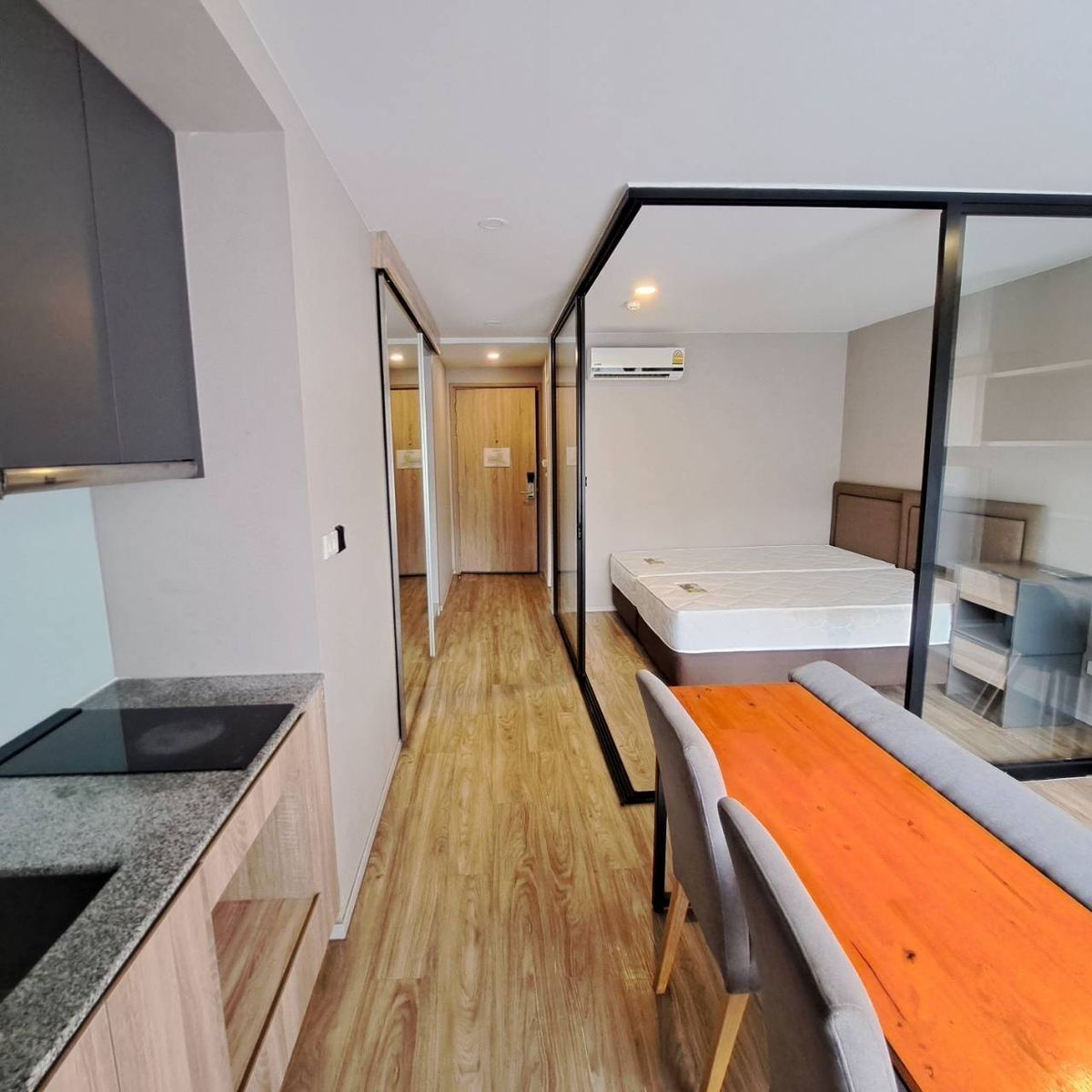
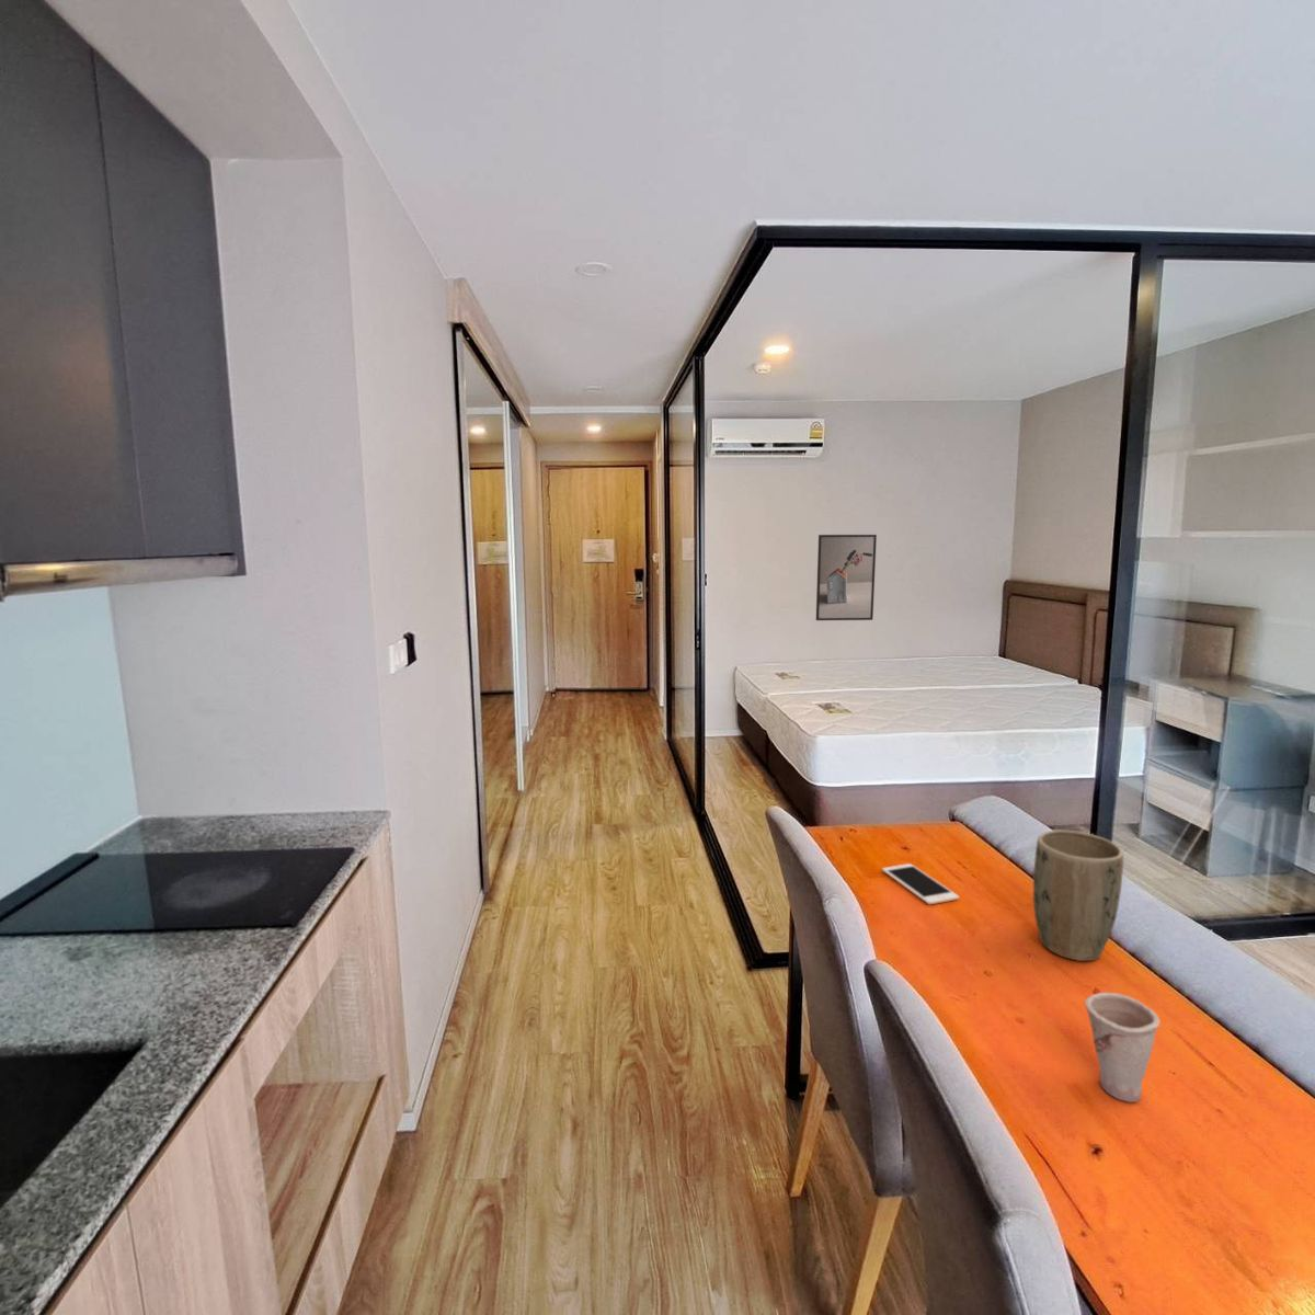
+ plant pot (1075, 895)
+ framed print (845, 578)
+ cup (1116, 1048)
+ cell phone (919, 883)
